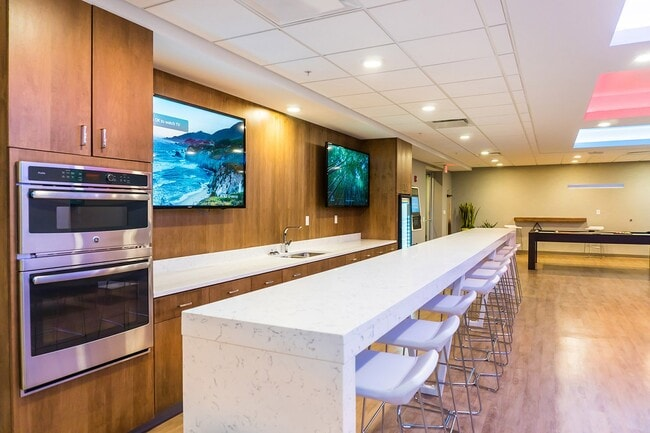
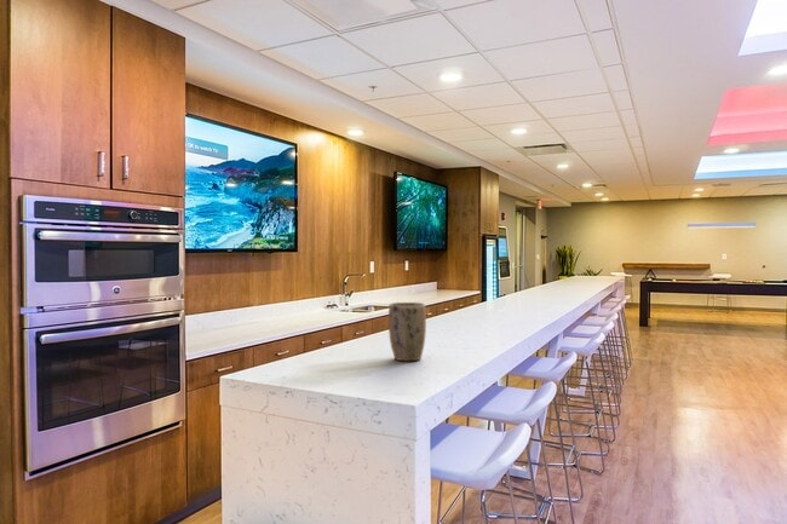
+ plant pot (407, 330)
